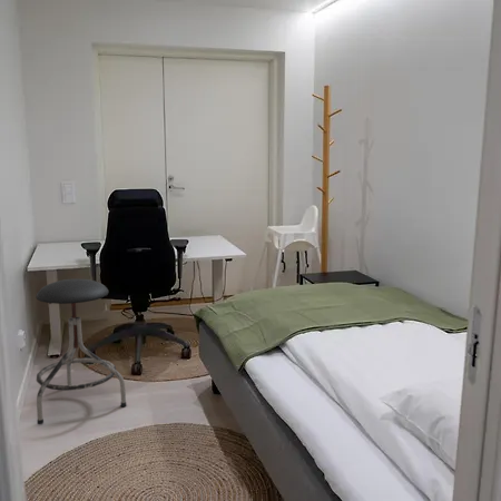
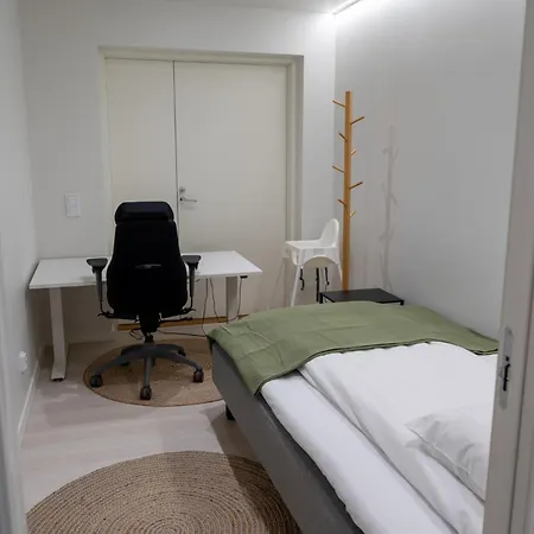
- stool (80, 343)
